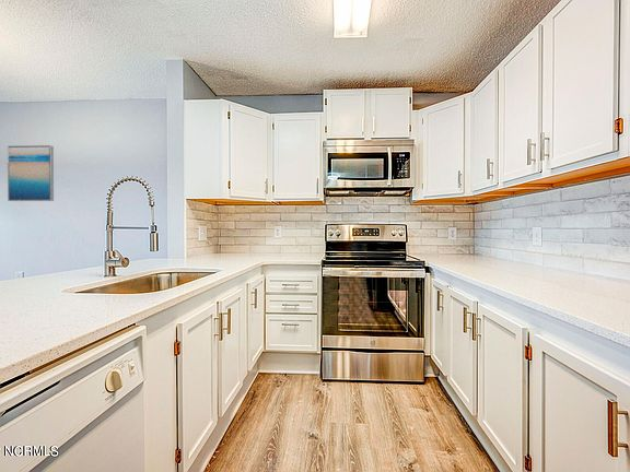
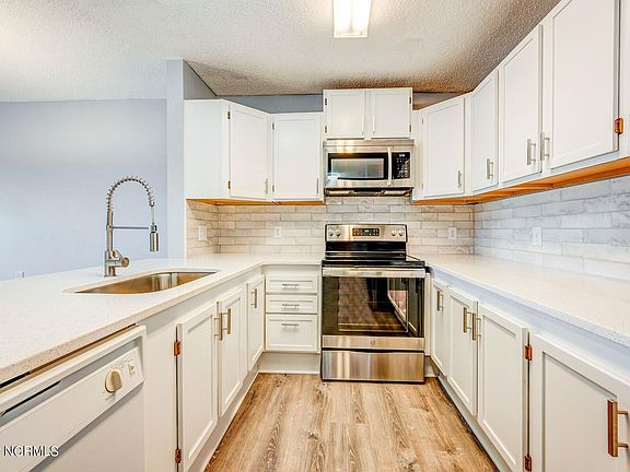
- wall art (31, 173)
